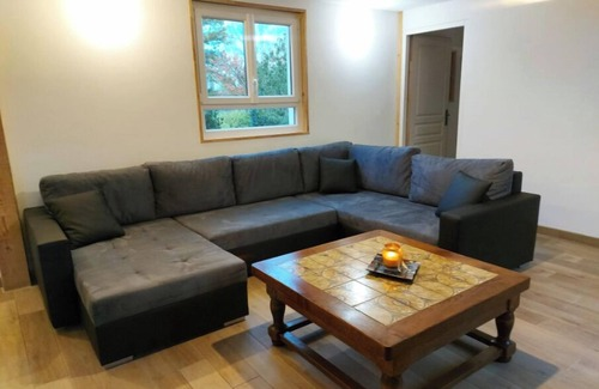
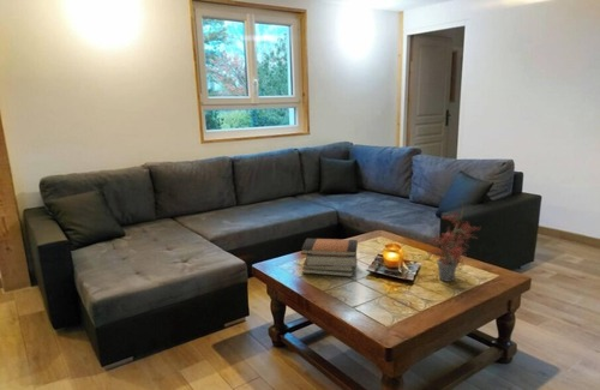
+ potted plant (451, 240)
+ book stack (330, 257)
